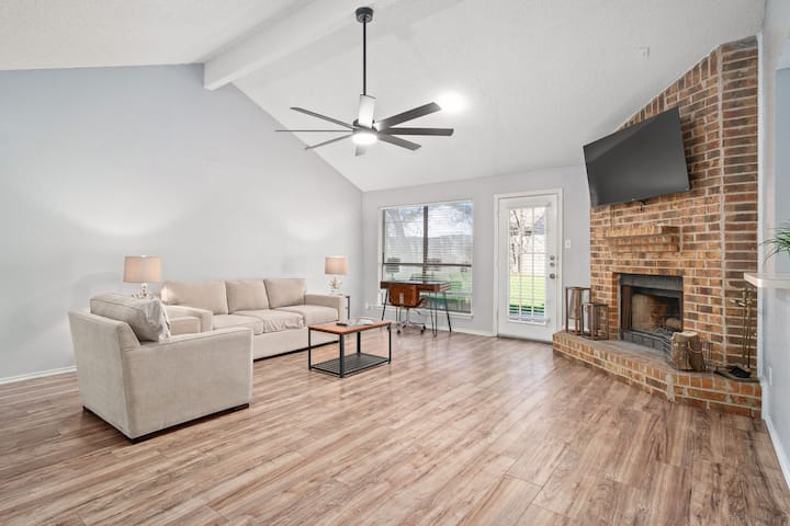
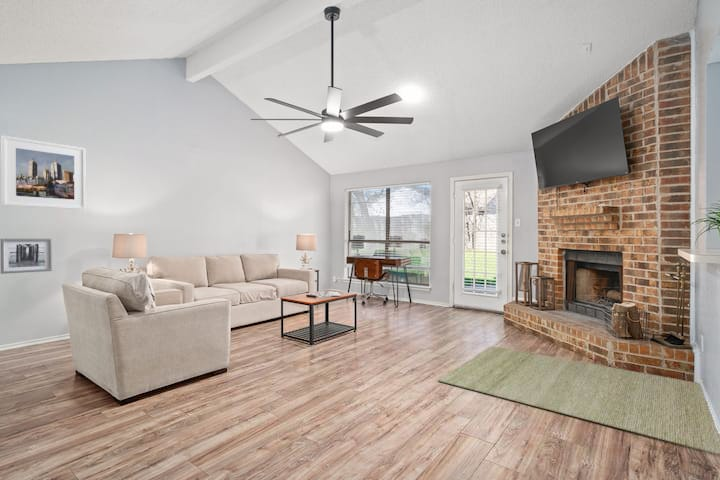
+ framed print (46, 175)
+ wall art (27, 255)
+ rug (585, 386)
